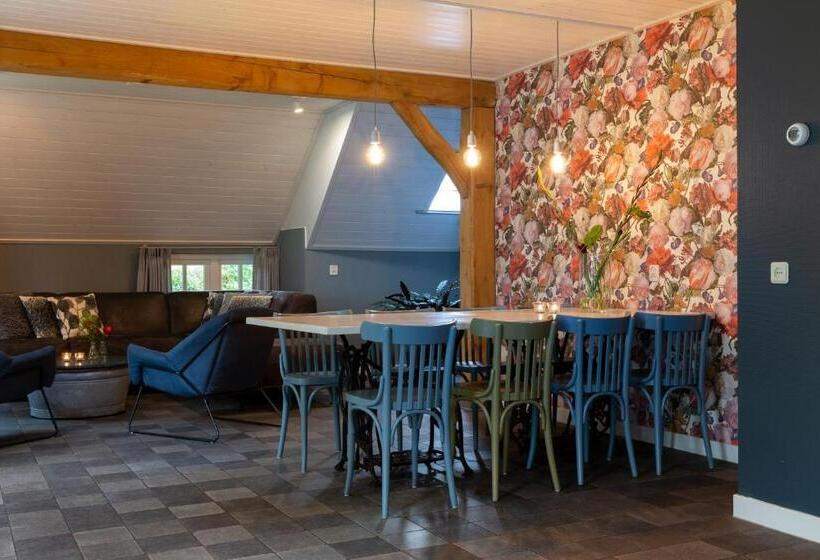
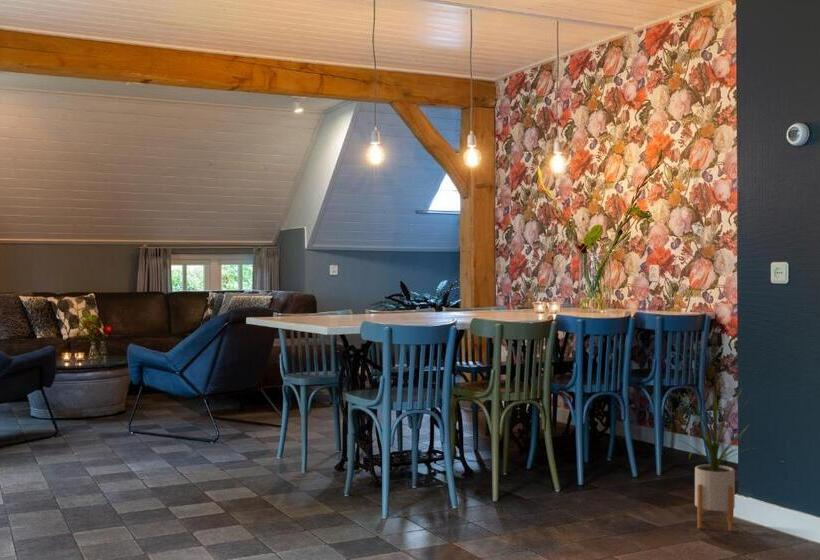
+ house plant (717, 450)
